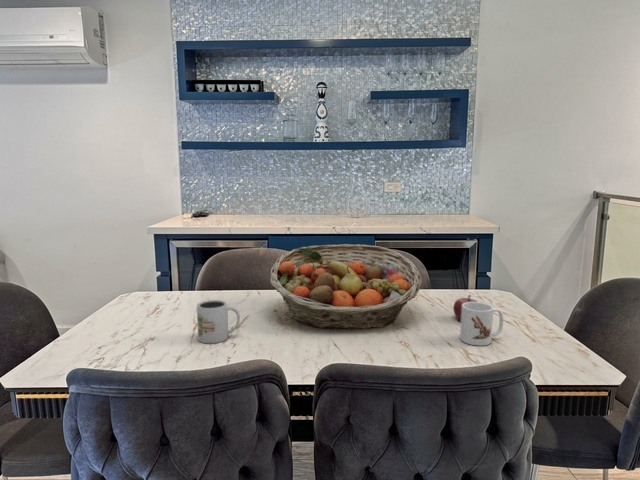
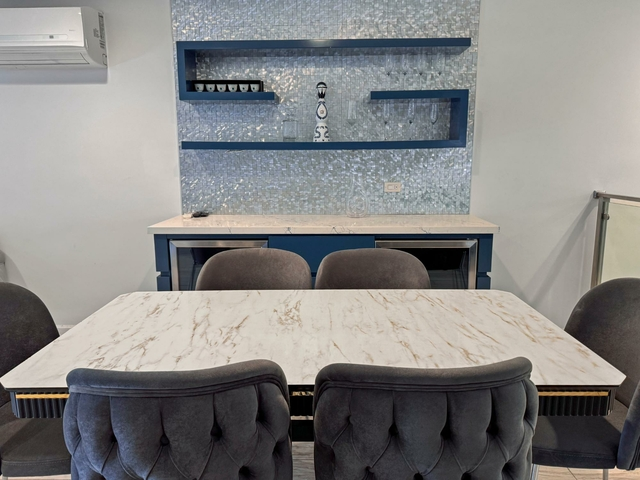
- mug (218, 320)
- fruit (466, 302)
- mug (482, 322)
- fruit basket (344, 284)
